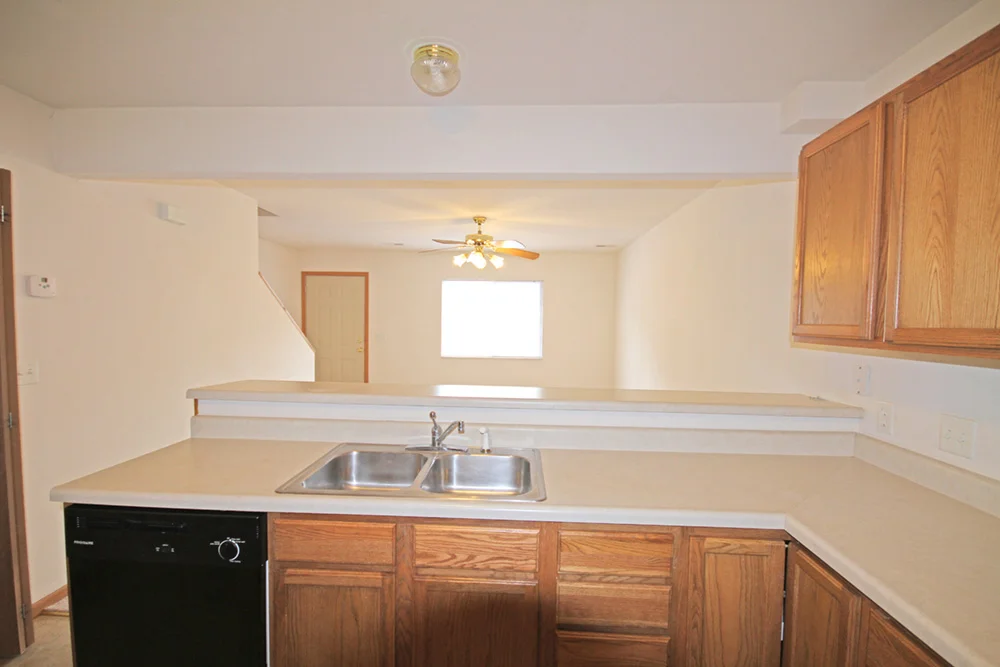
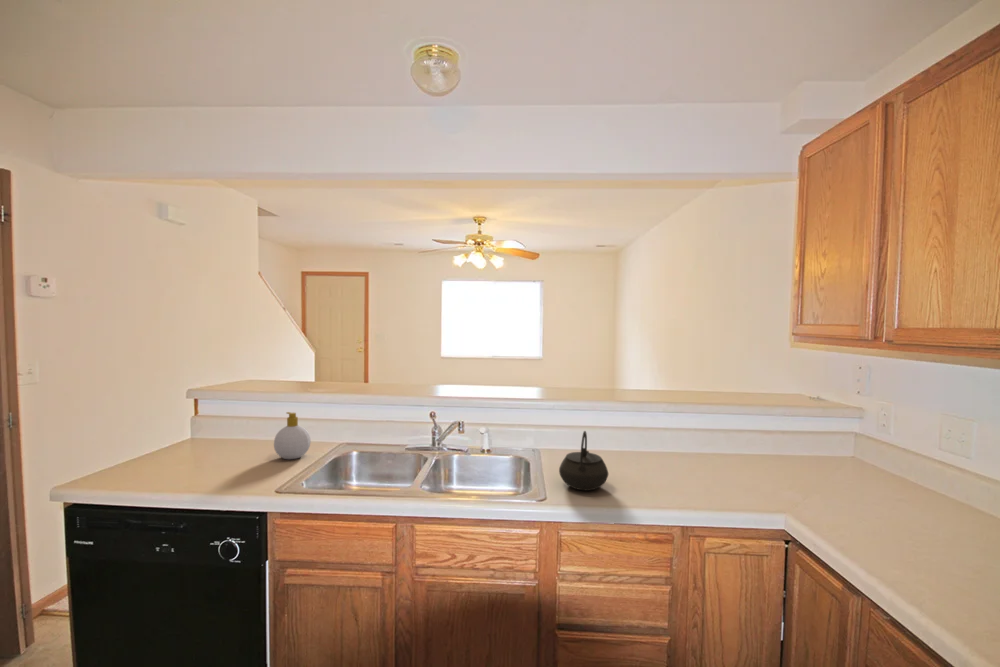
+ kettle (584, 457)
+ soap bottle (292, 435)
